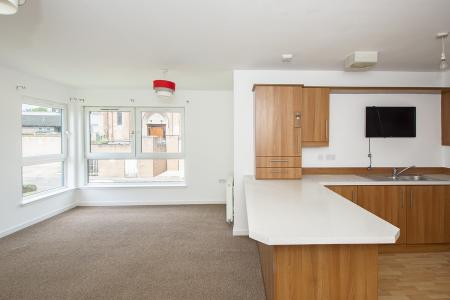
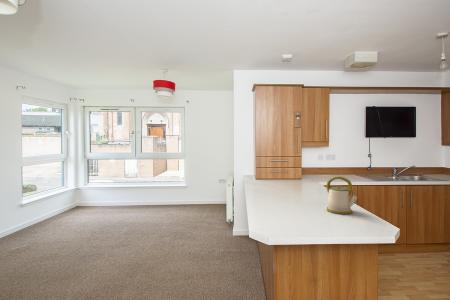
+ kettle (341, 194)
